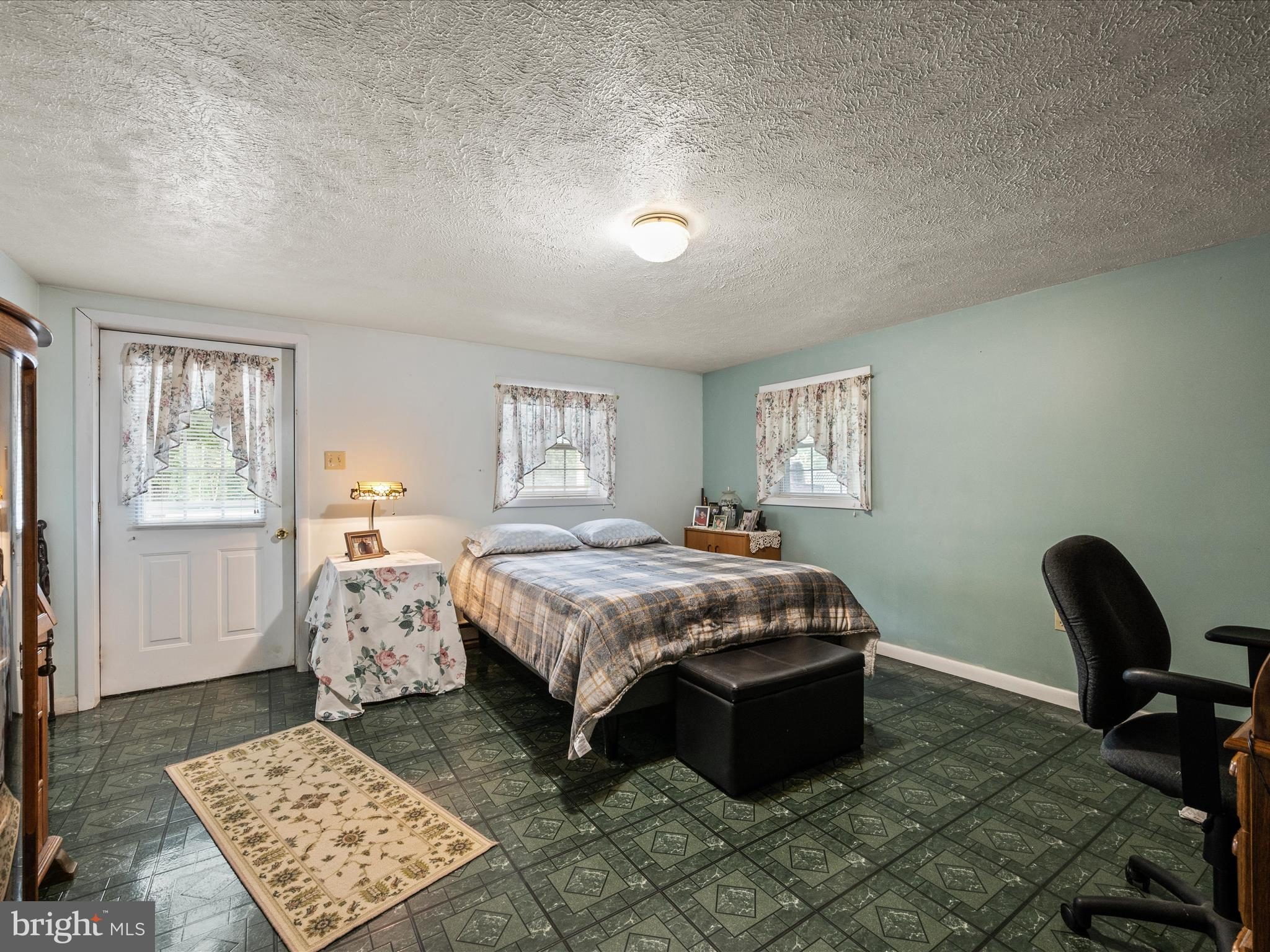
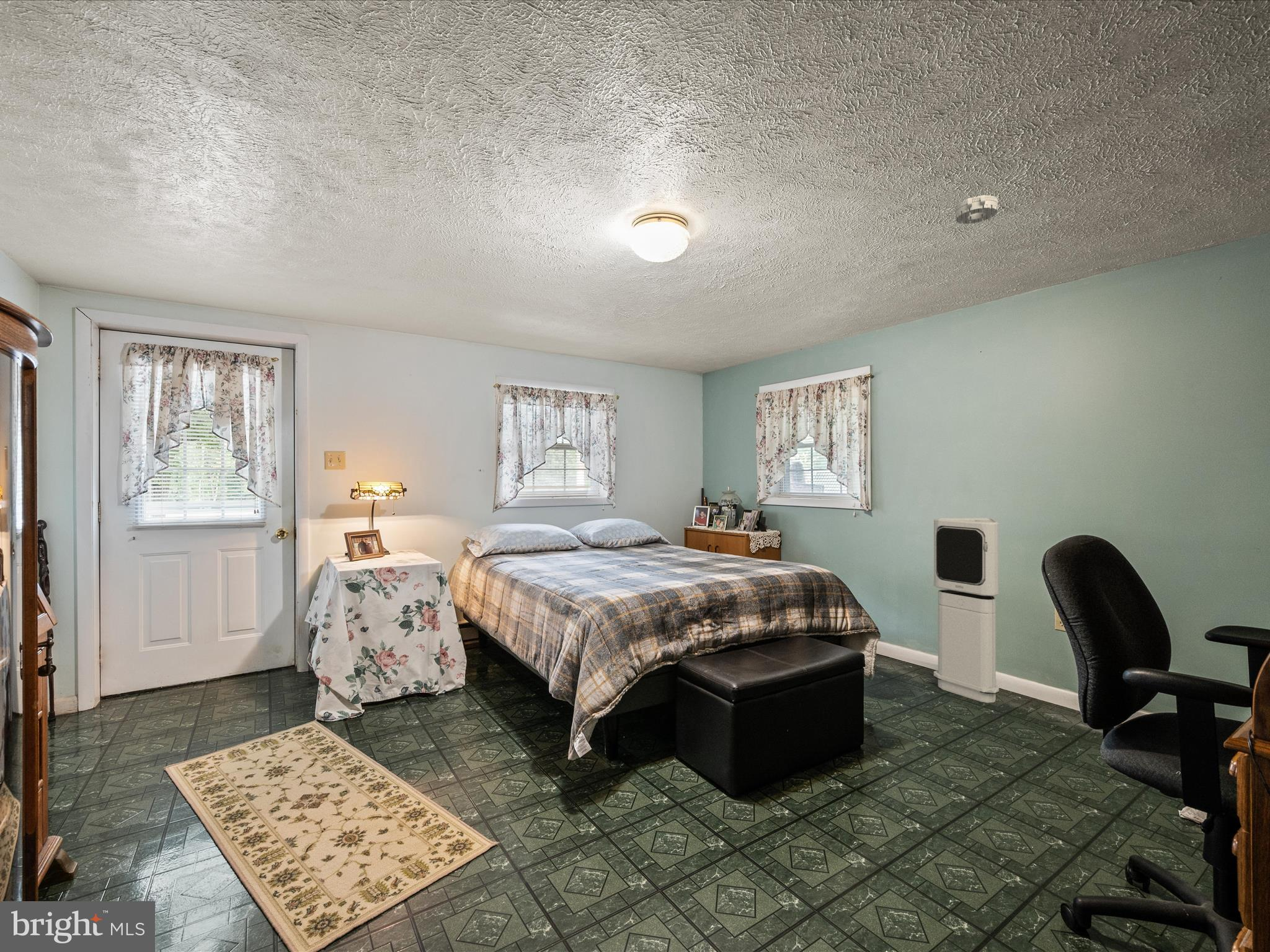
+ smoke detector (976, 209)
+ air purifier (975, 604)
